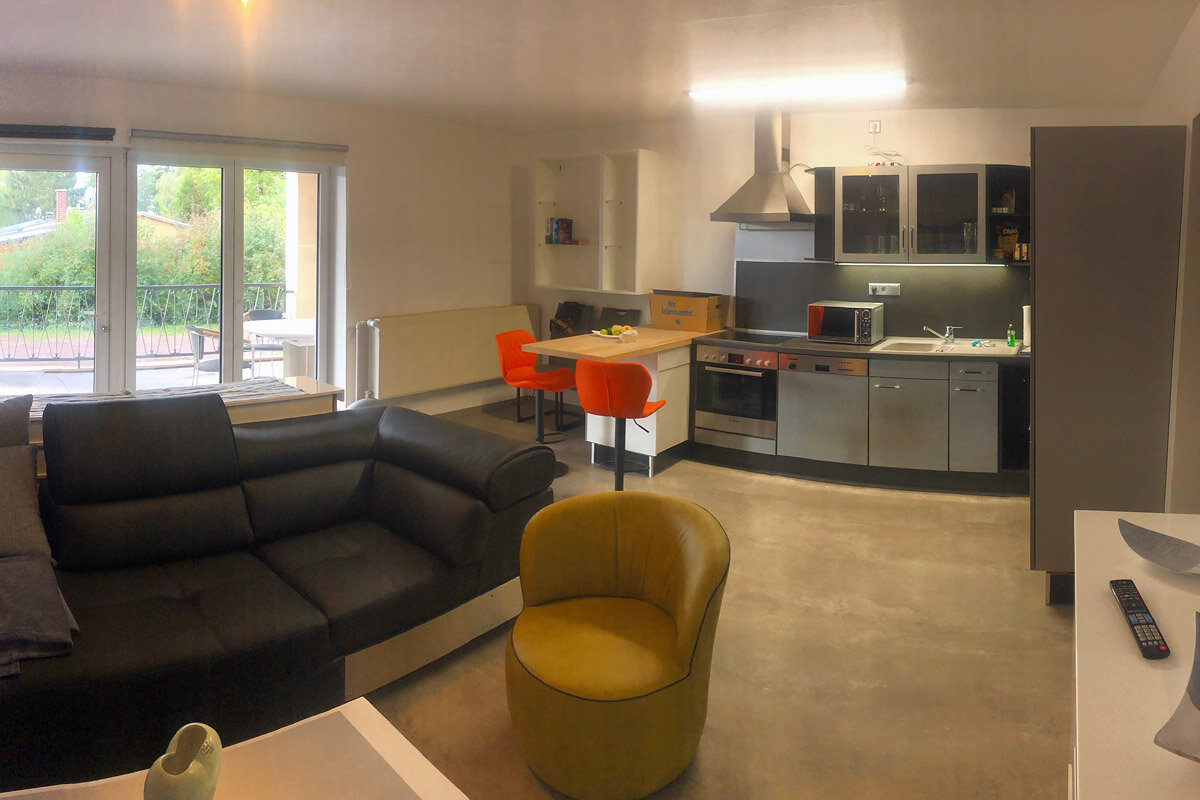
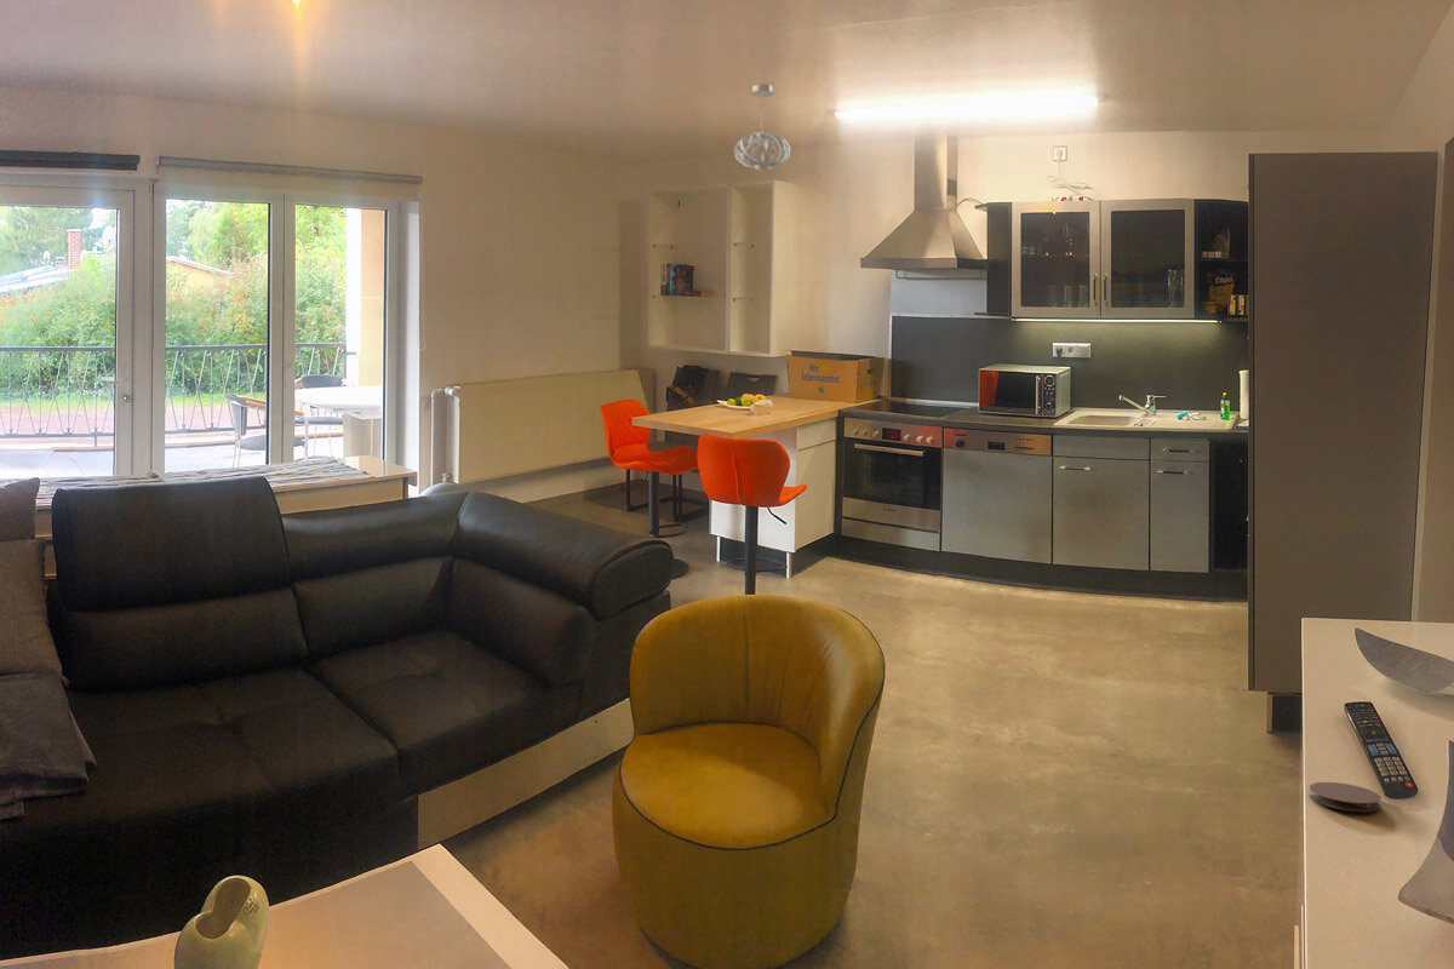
+ coaster (1344, 796)
+ pendant light (762, 132)
